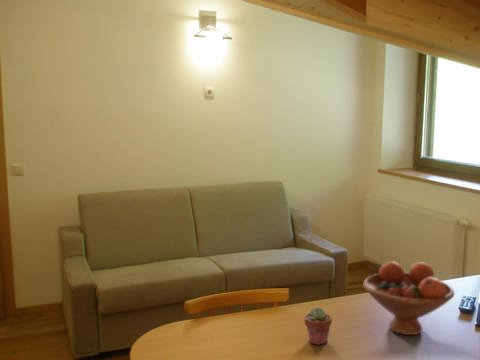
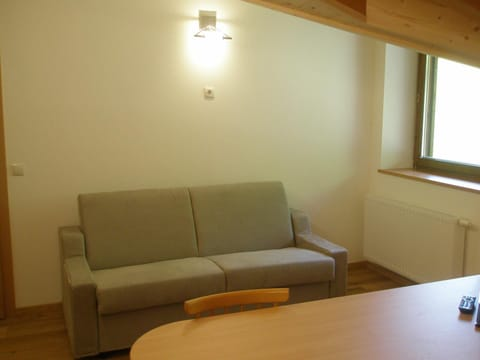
- potted succulent (317, 324)
- fruit bowl (407, 299)
